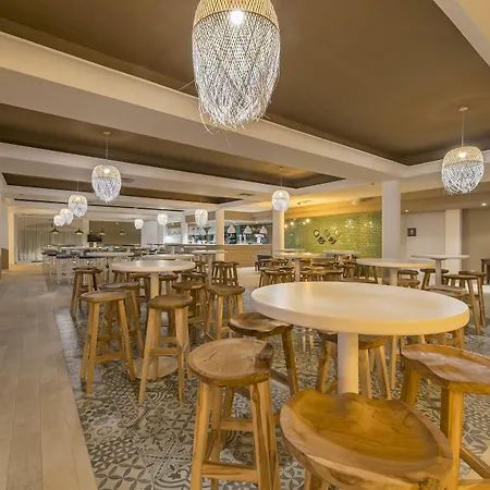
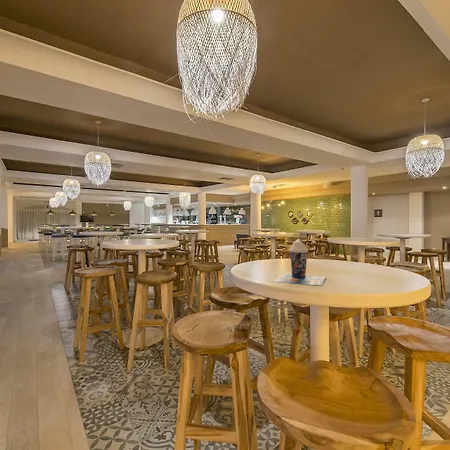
+ beverage cup (300, 259)
